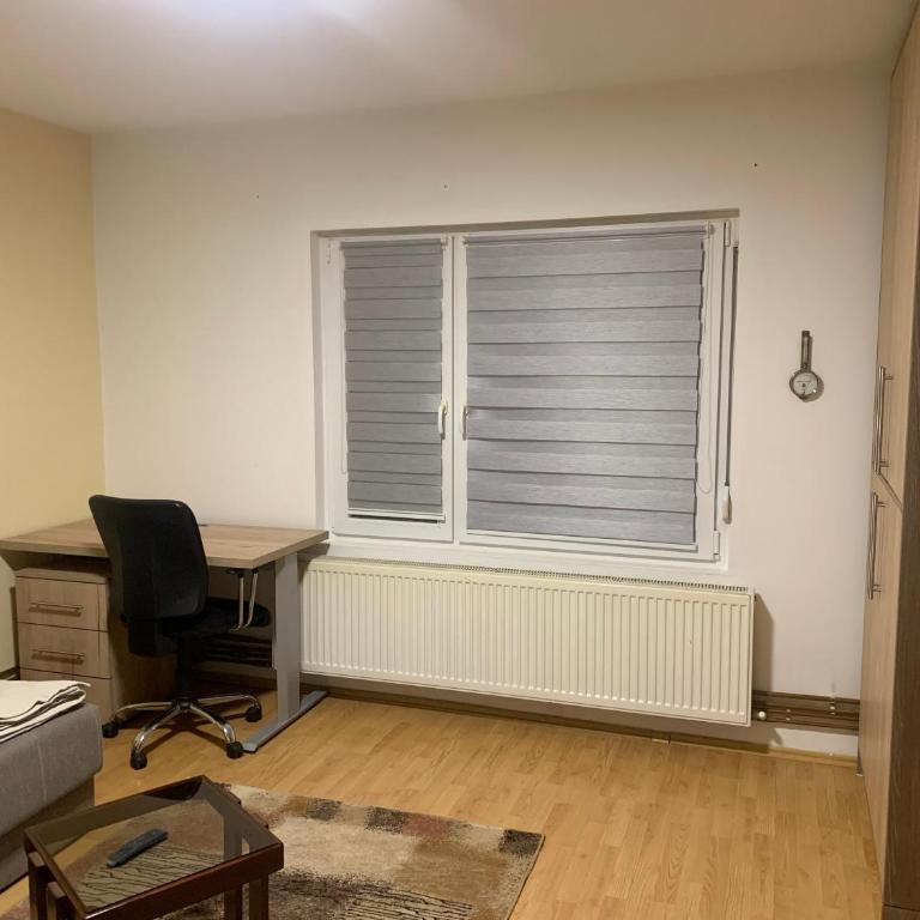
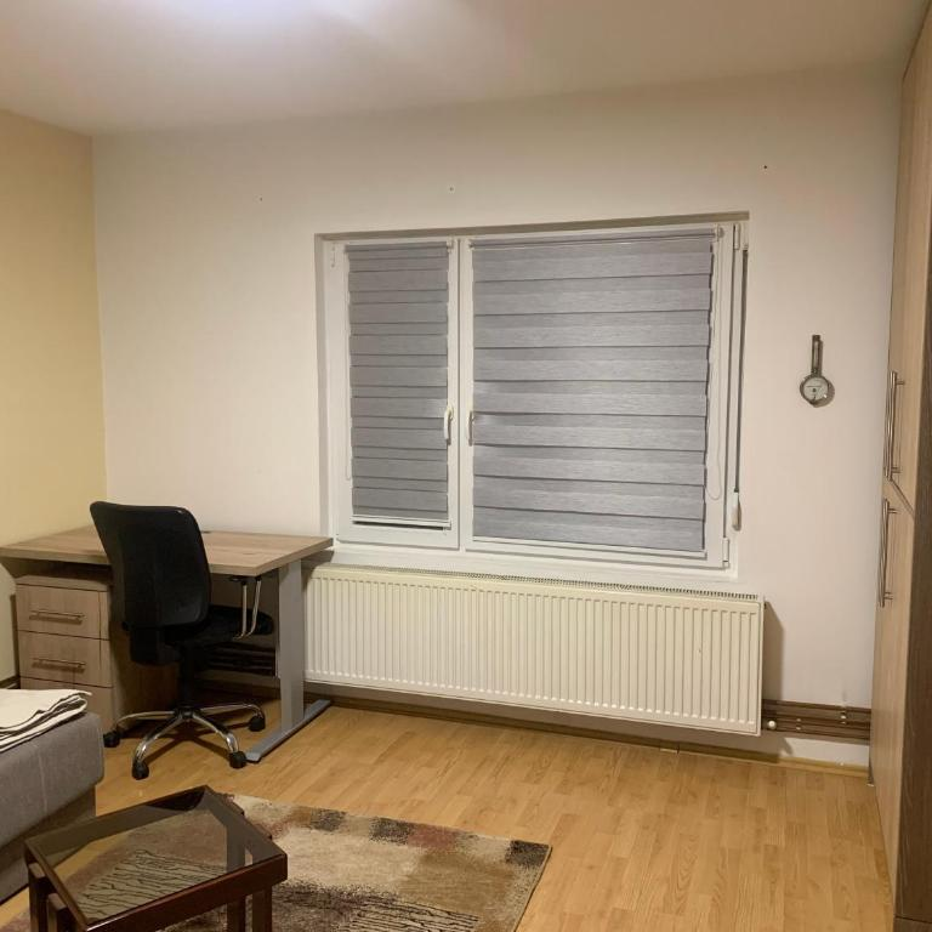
- remote control (137, 846)
